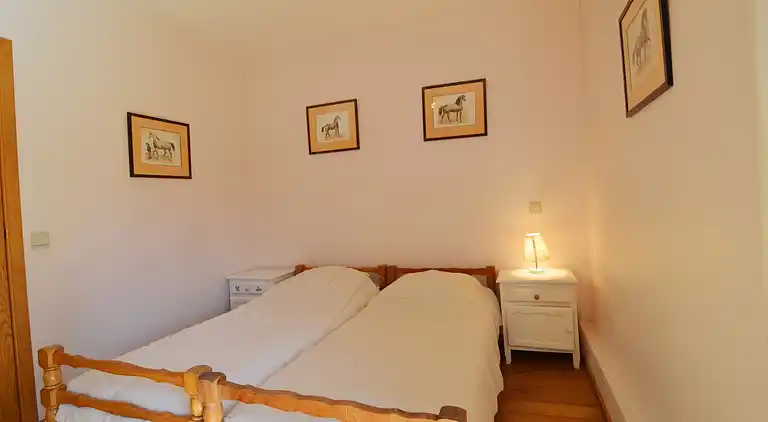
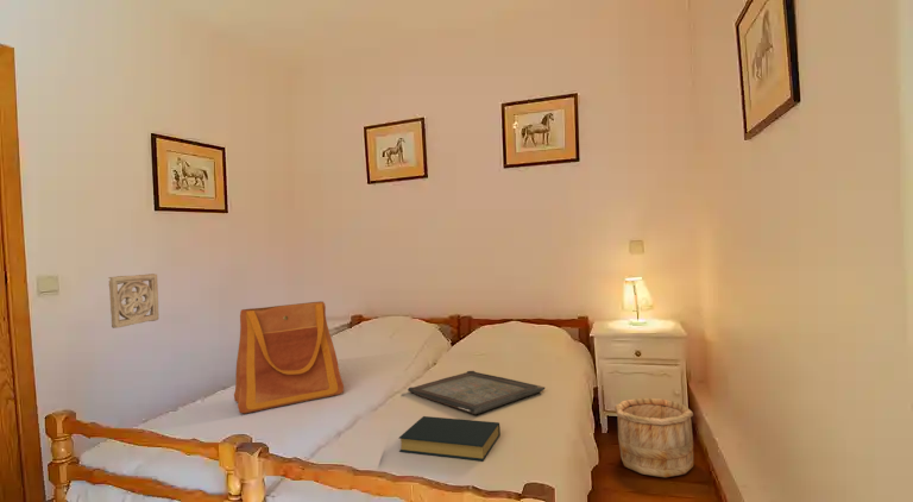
+ hardback book (451, 435)
+ wooden bucket (653, 434)
+ serving tray (474, 388)
+ tote bag (287, 351)
+ wall ornament (134, 300)
